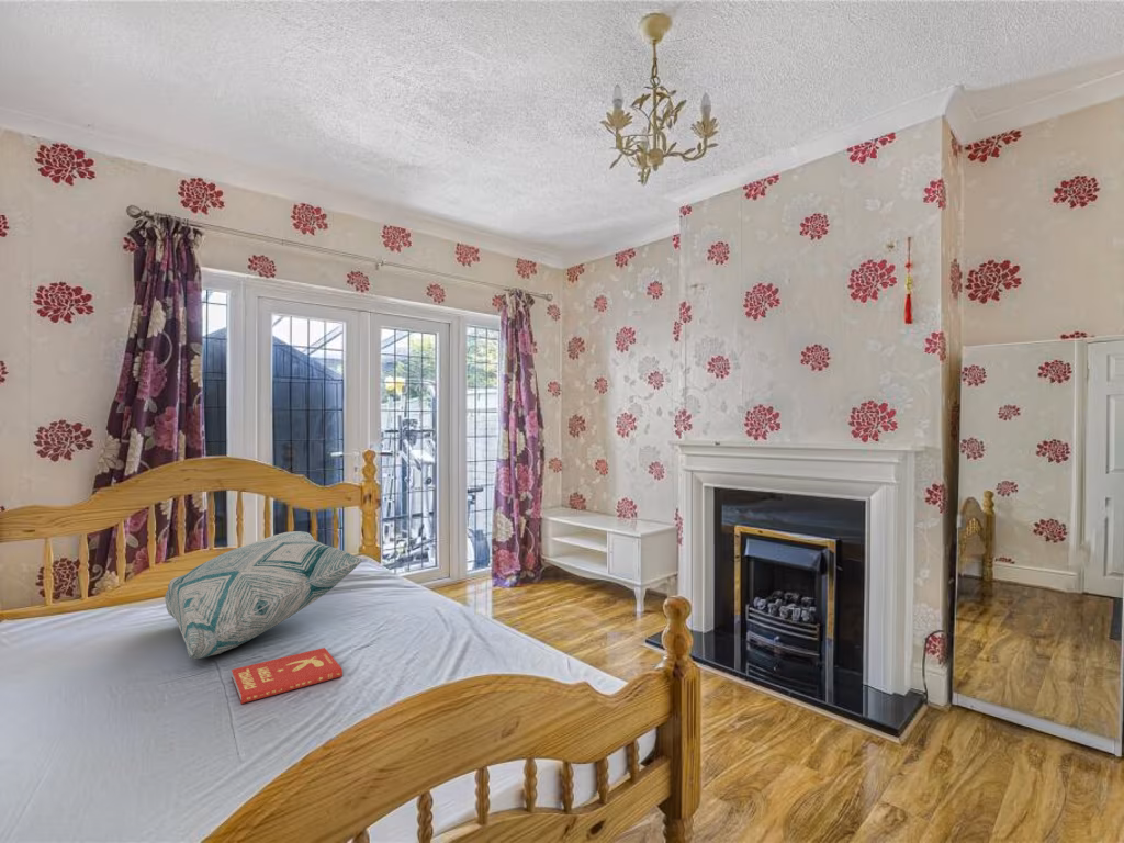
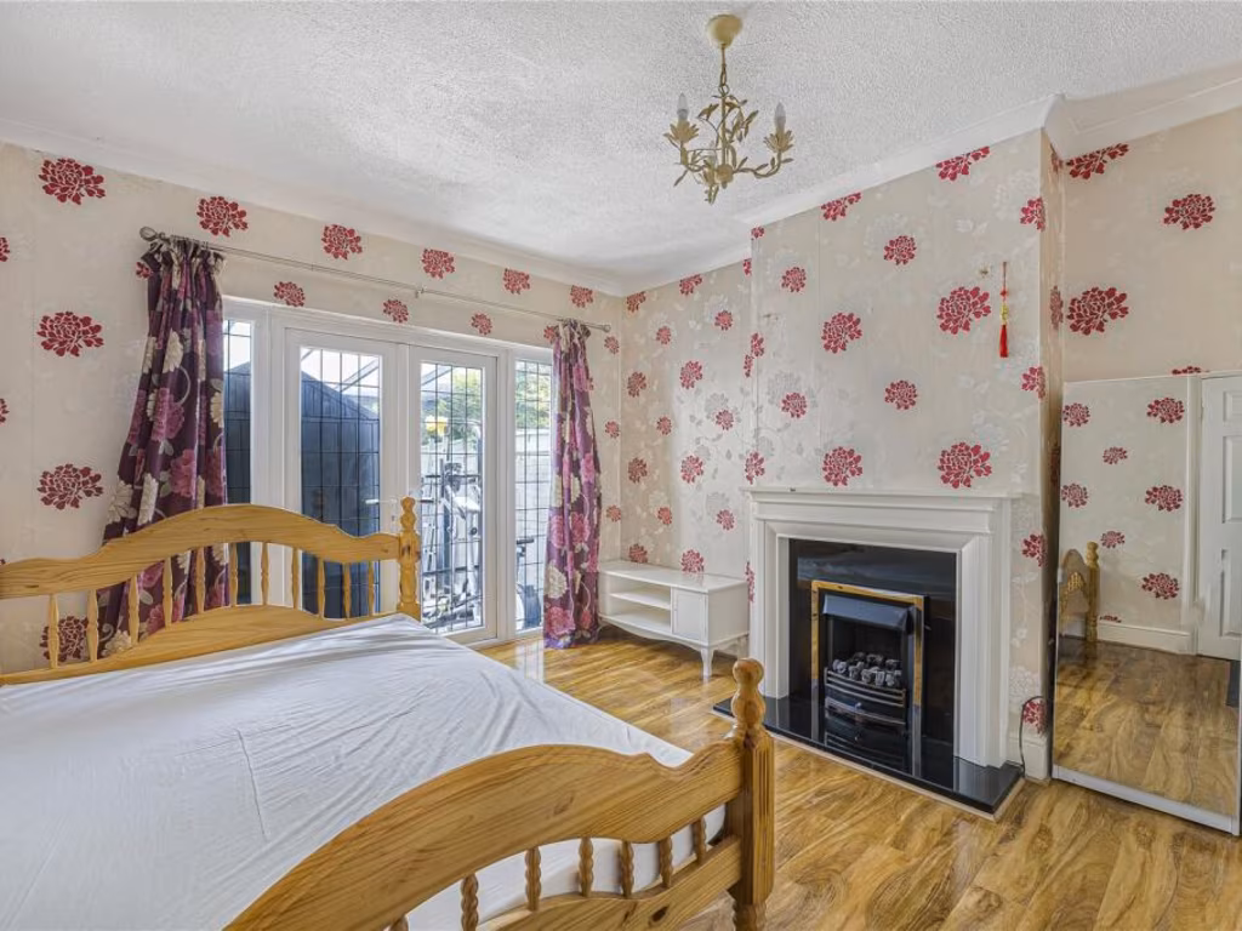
- decorative pillow (261, 584)
- book (286, 673)
